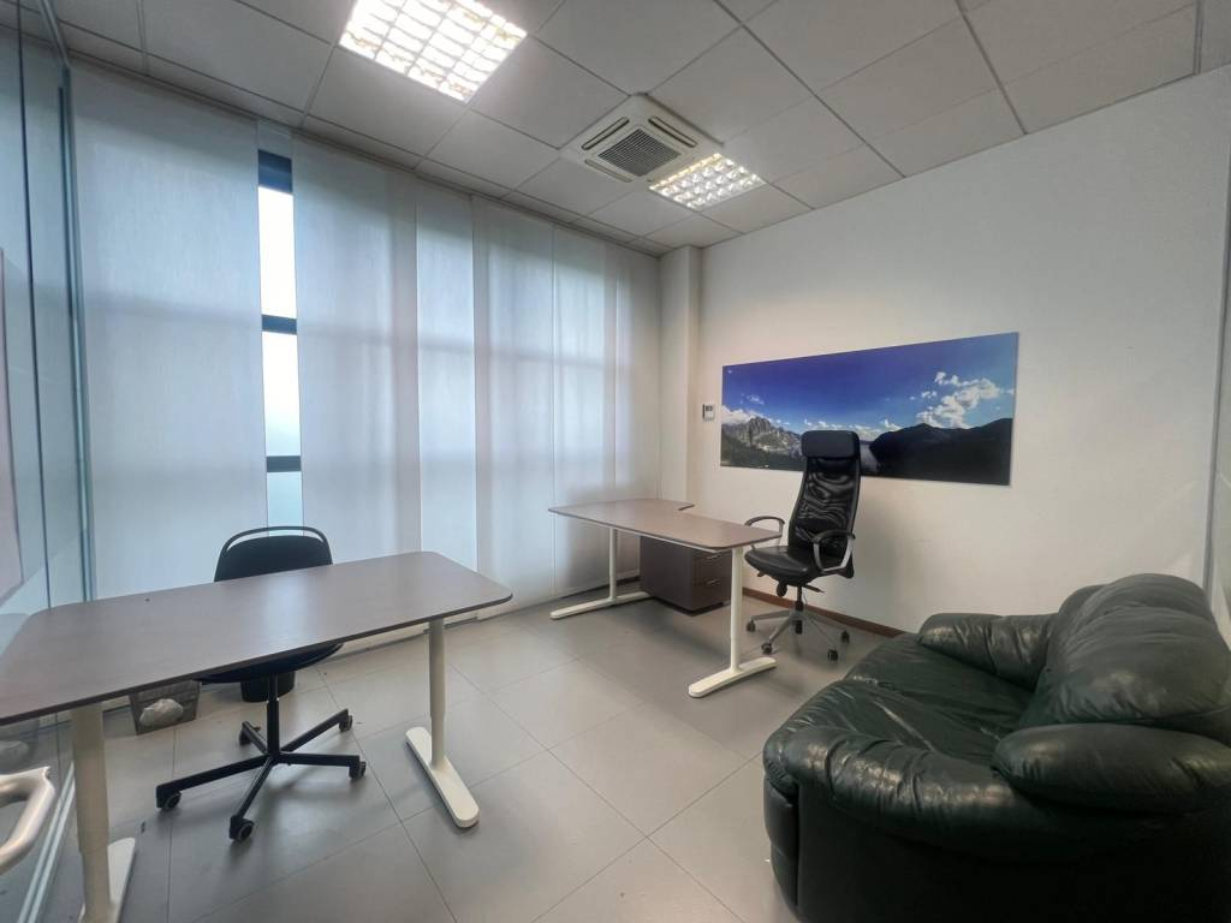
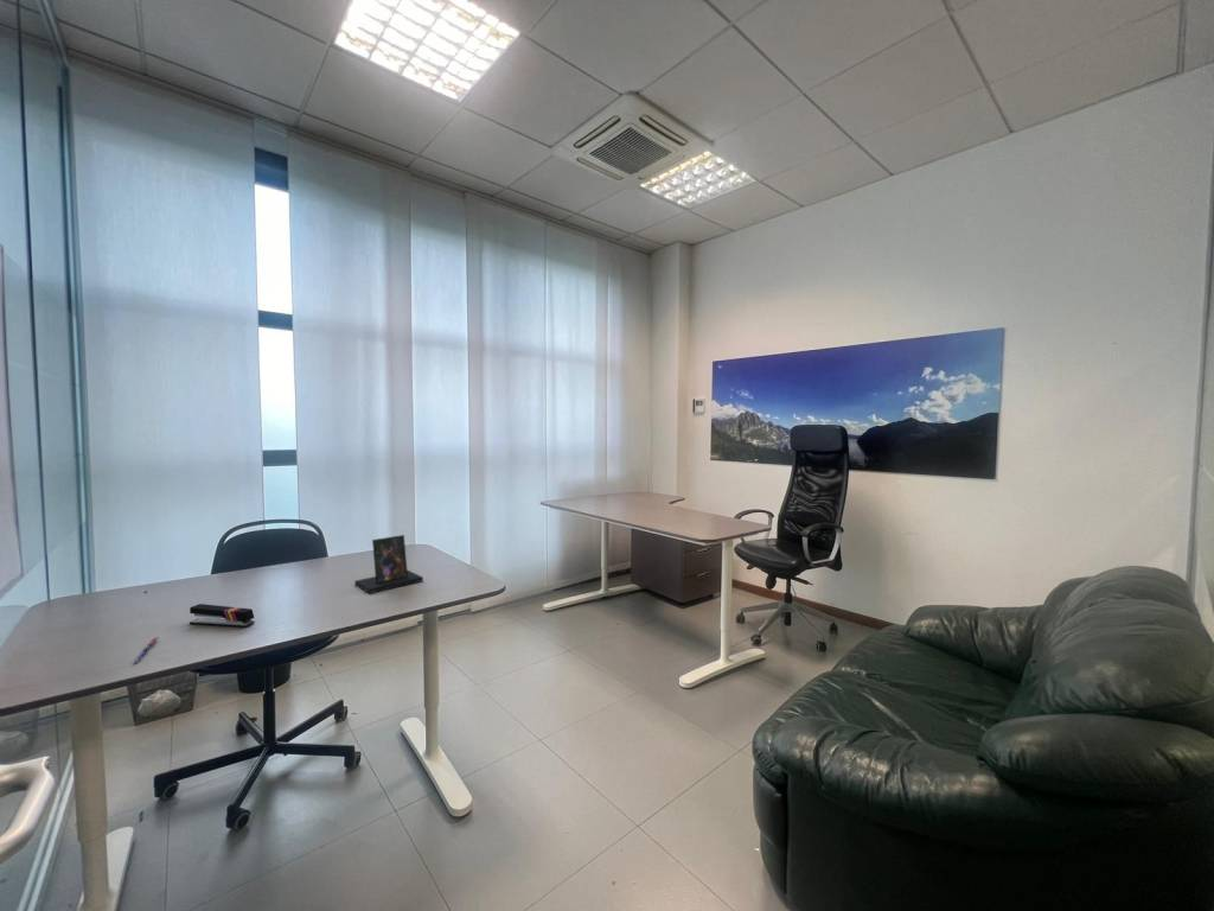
+ photo frame (389, 560)
+ pen (146, 649)
+ stapler (222, 614)
